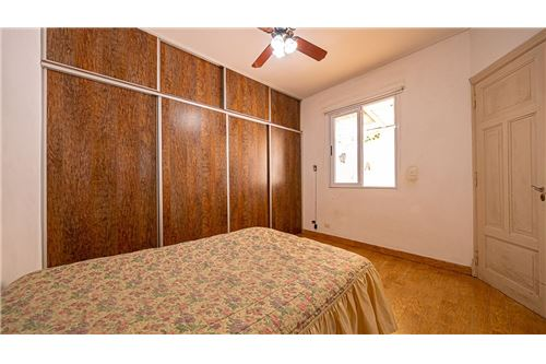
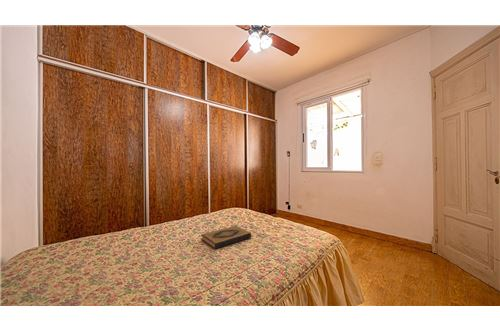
+ hardback book (226, 236)
